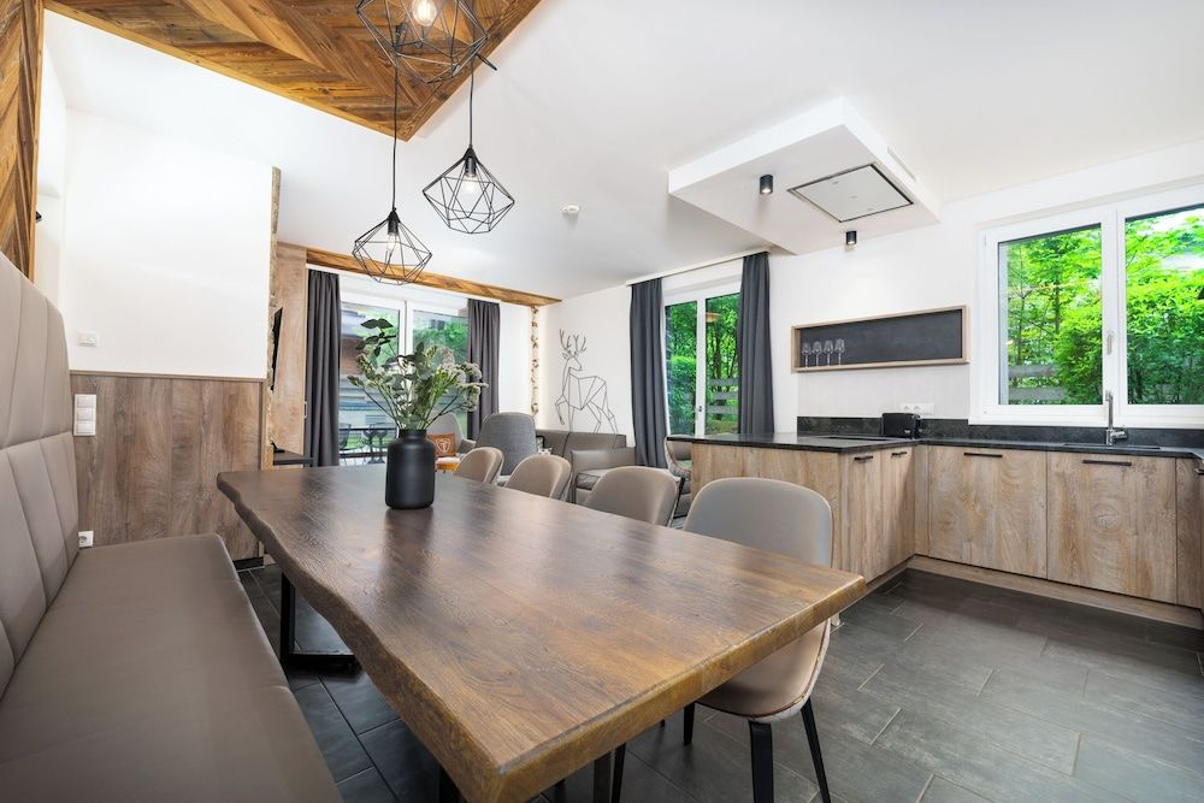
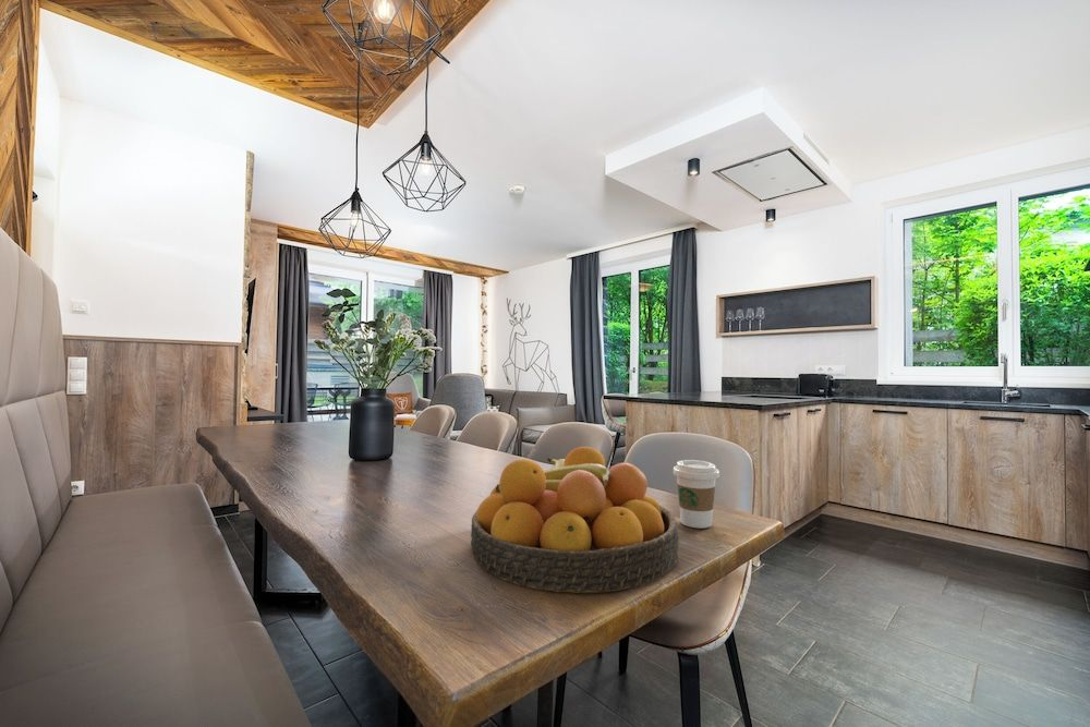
+ fruit bowl (572, 499)
+ coffee cup (695, 493)
